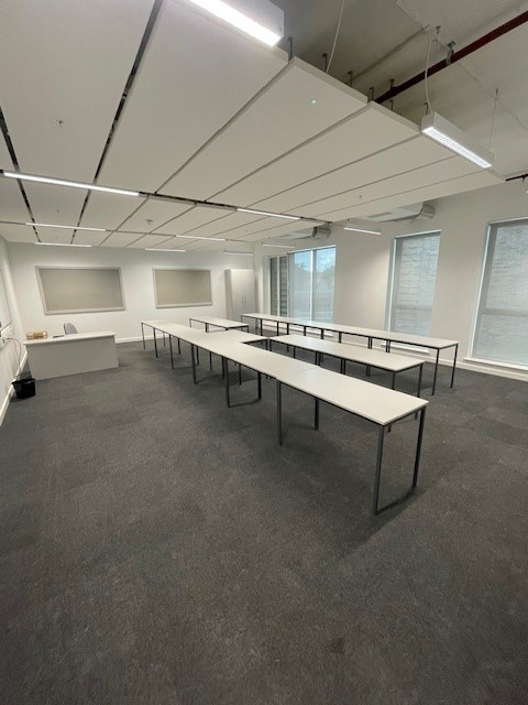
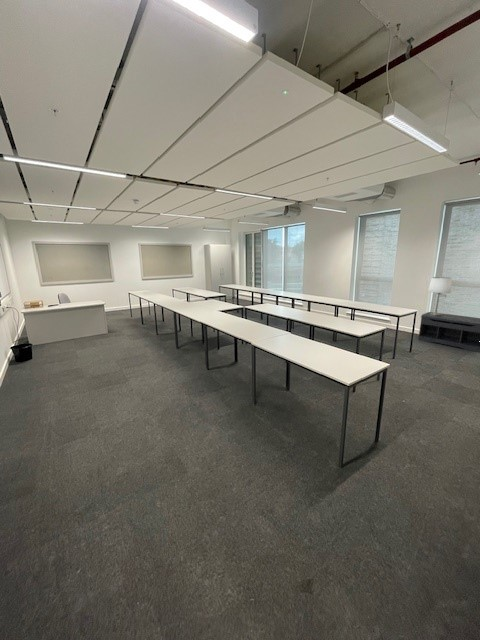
+ bench (452, 330)
+ lamp (438, 296)
